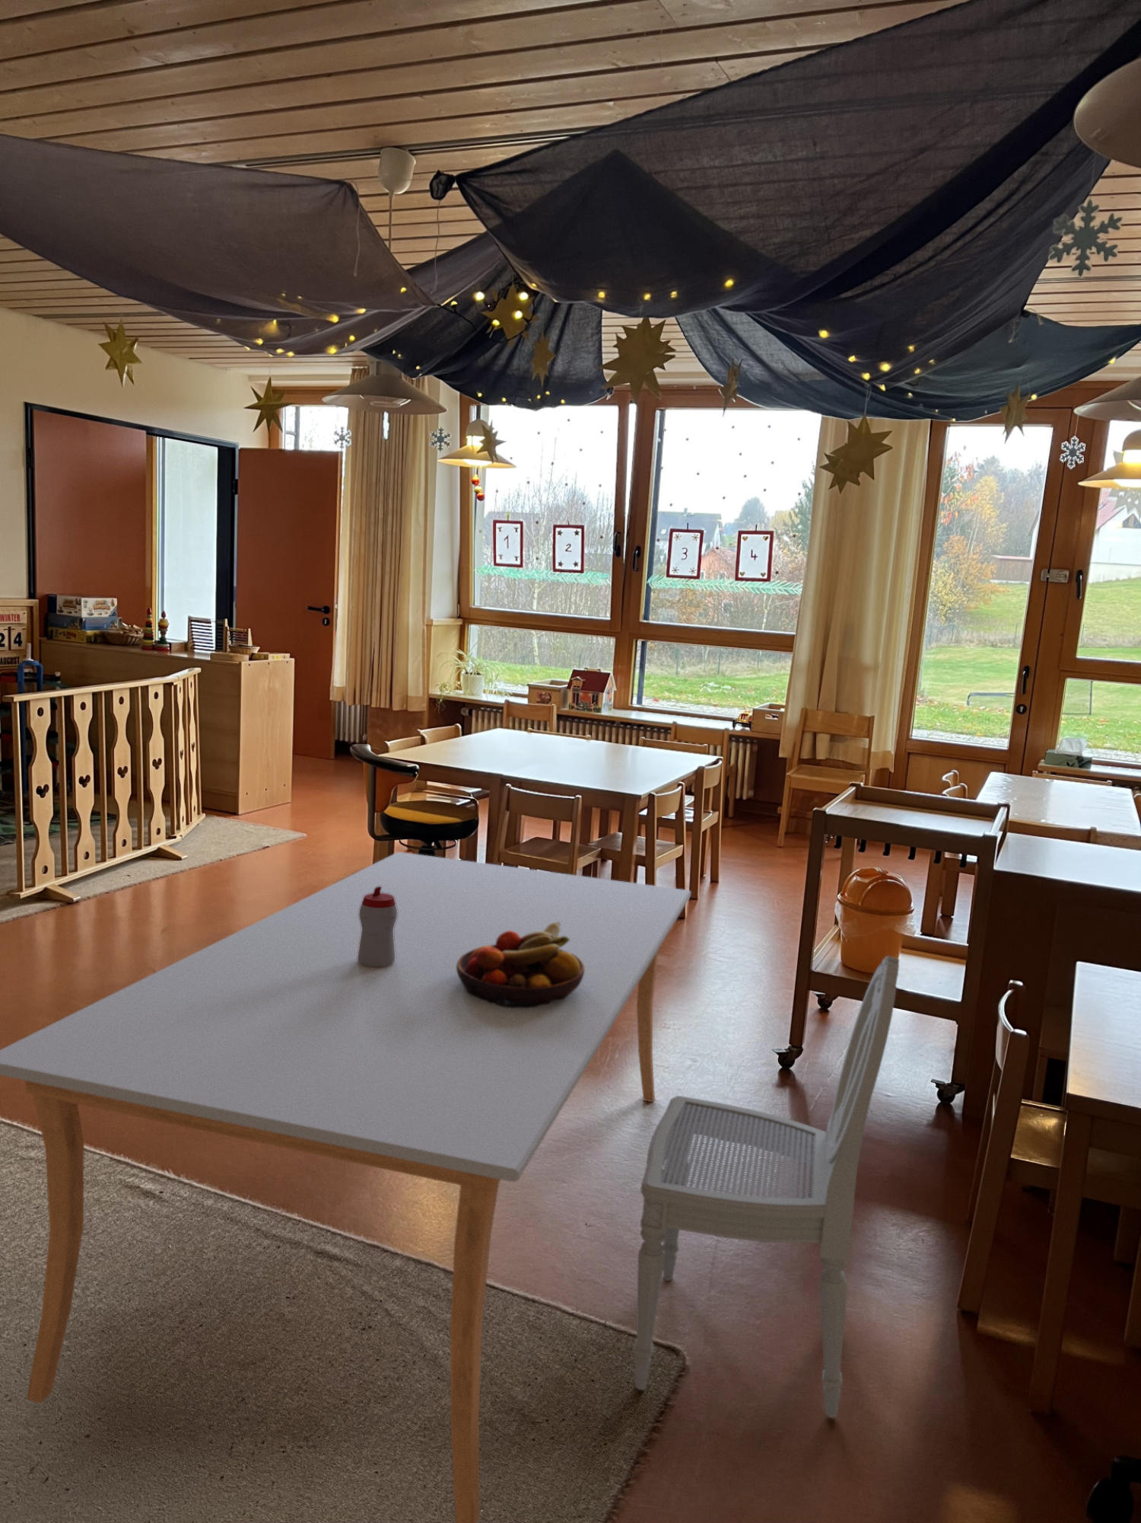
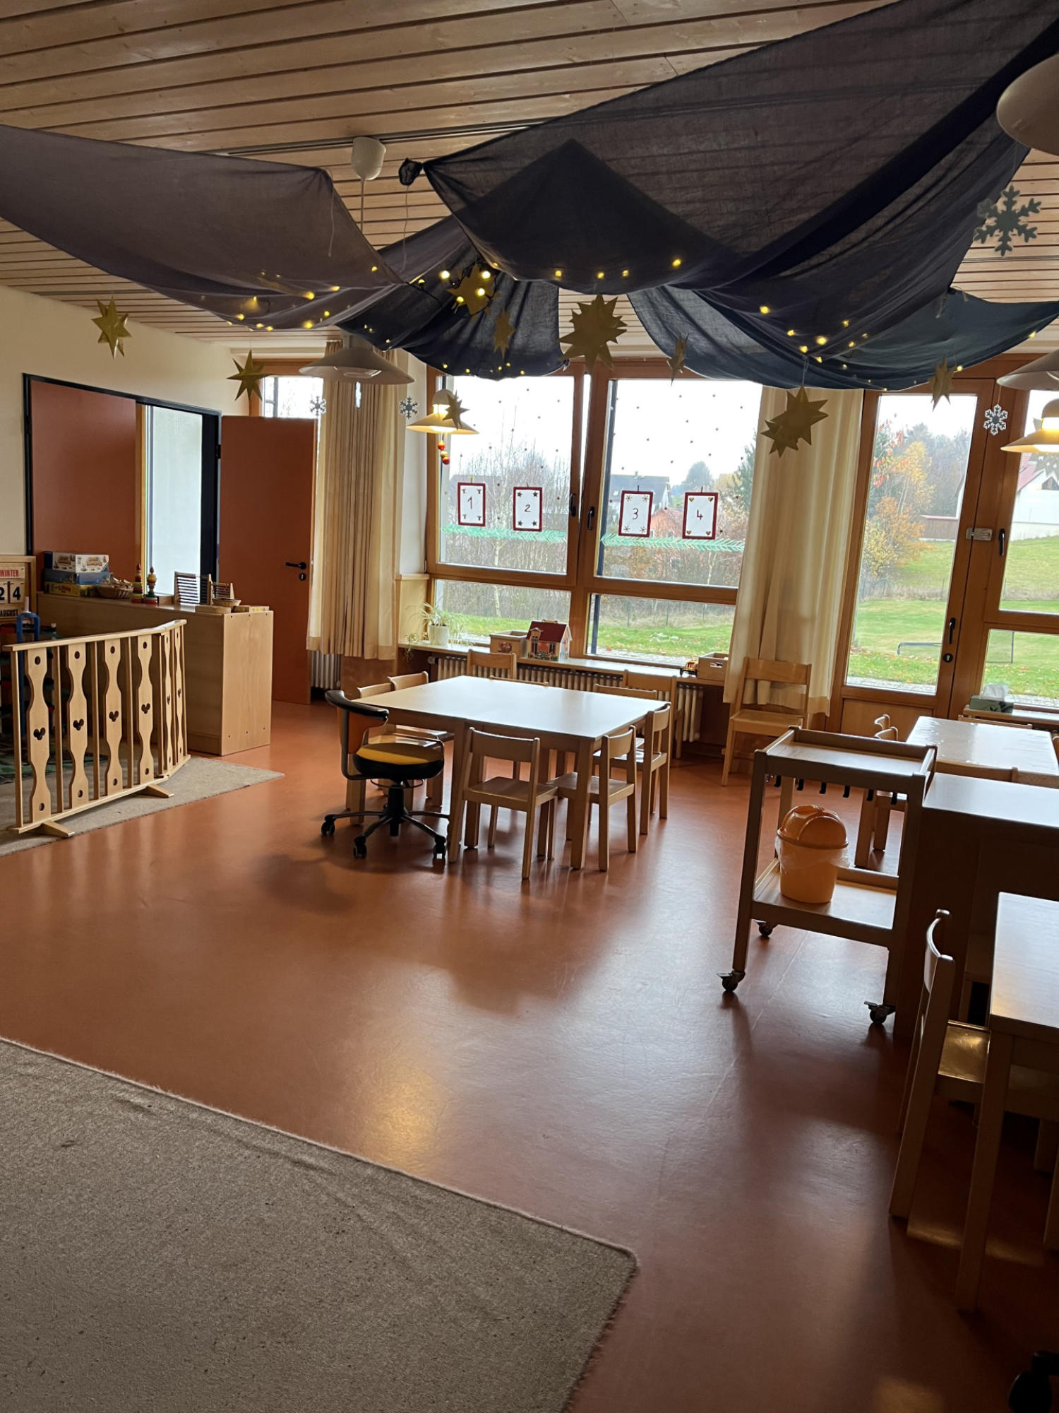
- sippy cup (378, 923)
- dining chair (761, 1150)
- fruit bowl (521, 958)
- dining table (428, 1084)
